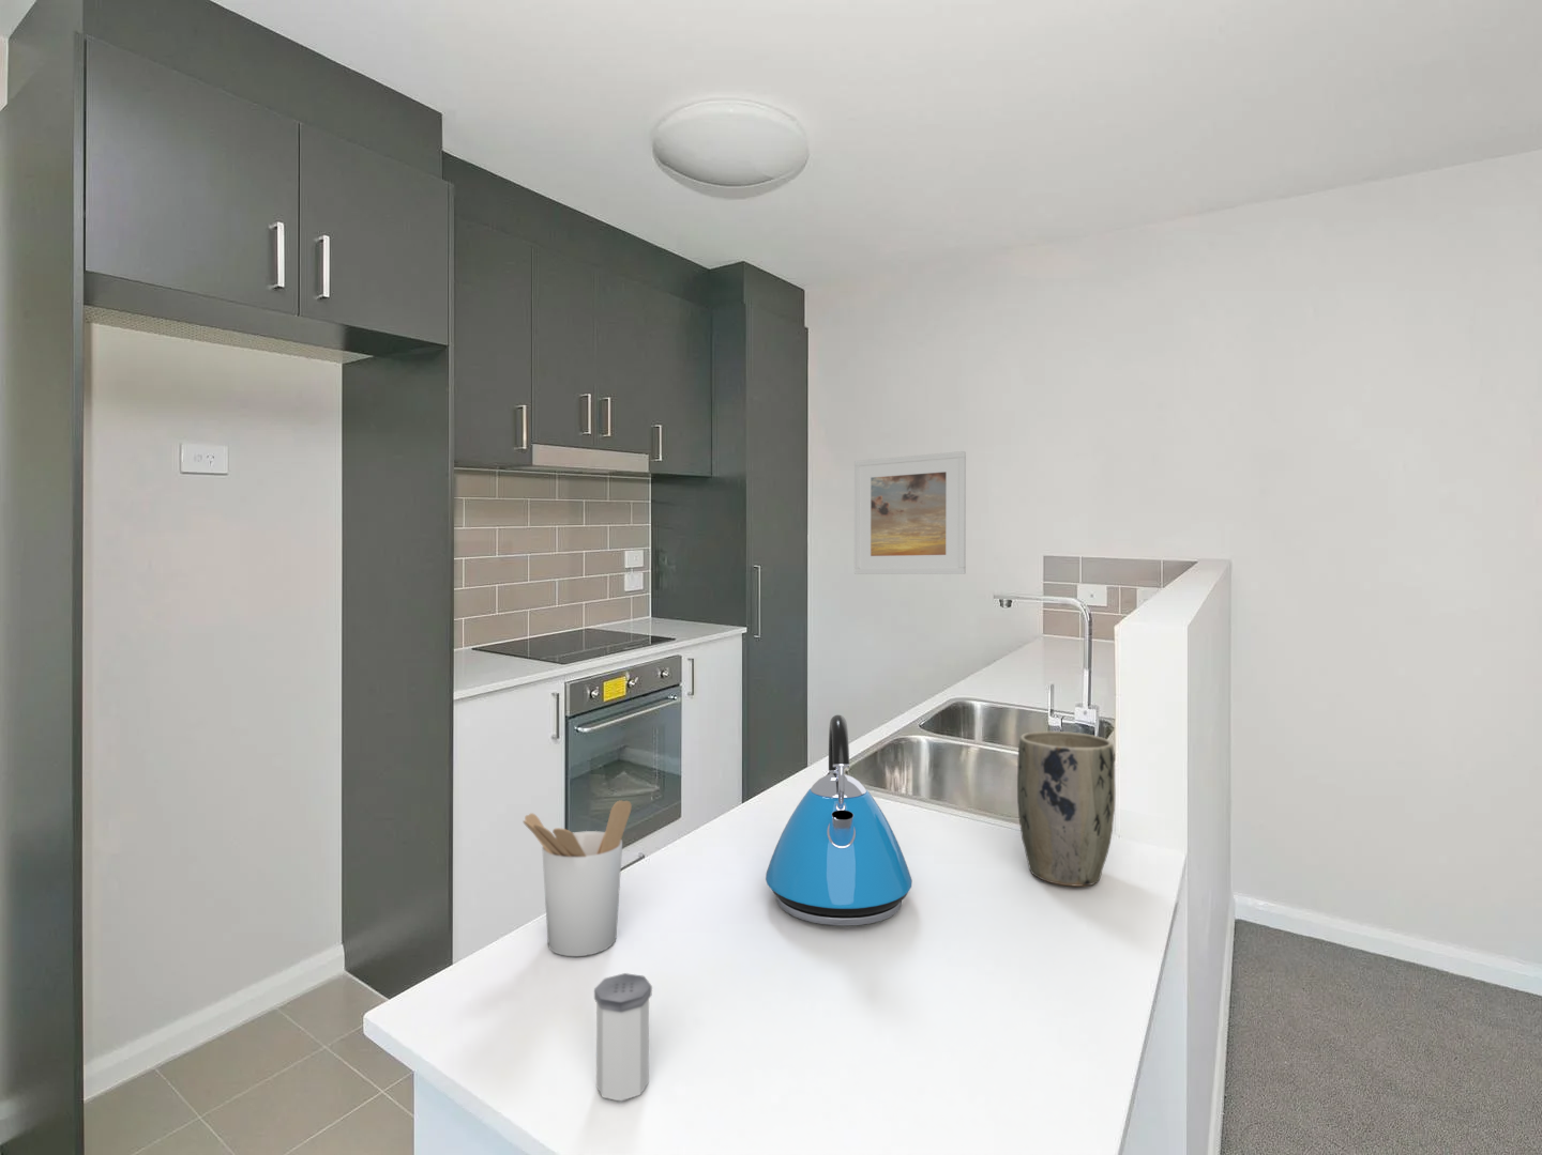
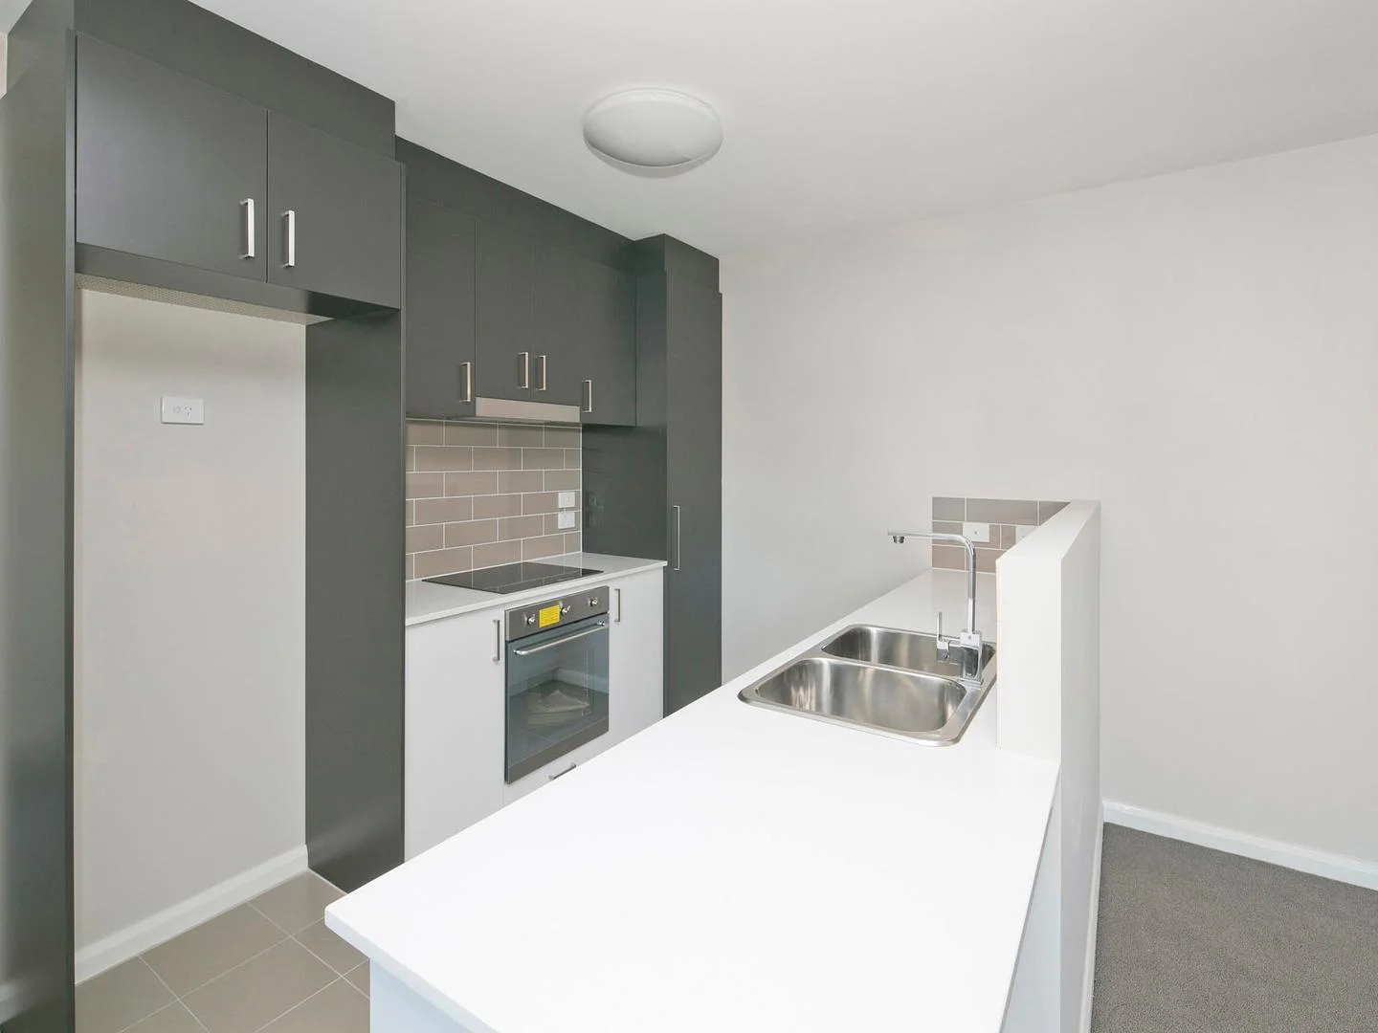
- salt shaker (622, 1035)
- utensil holder (572, 876)
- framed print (907, 514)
- plant pot (1065, 807)
- kettle (838, 806)
